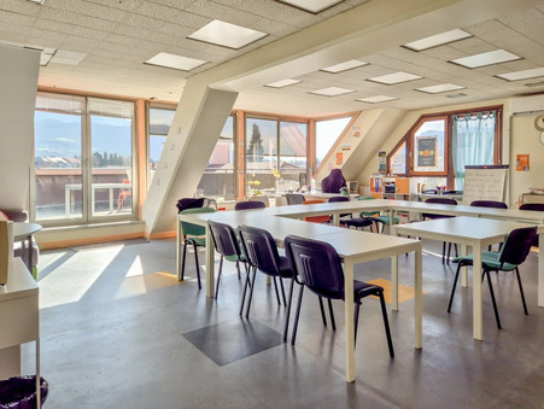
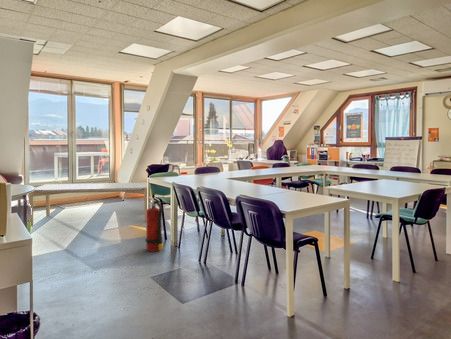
+ dining table (95, 191)
+ fire extinguisher (155, 224)
